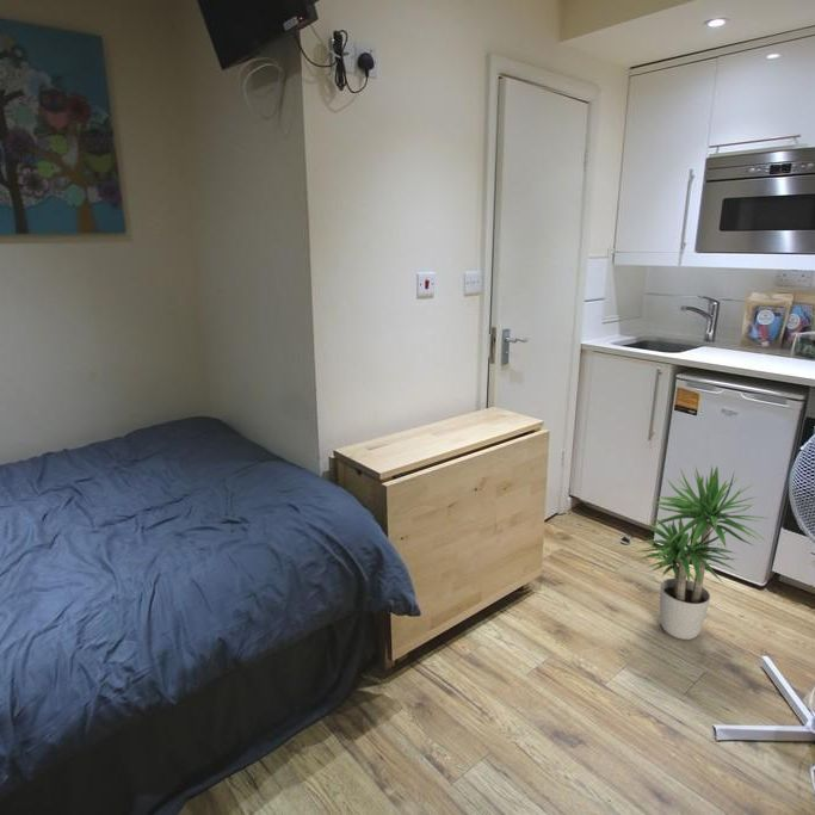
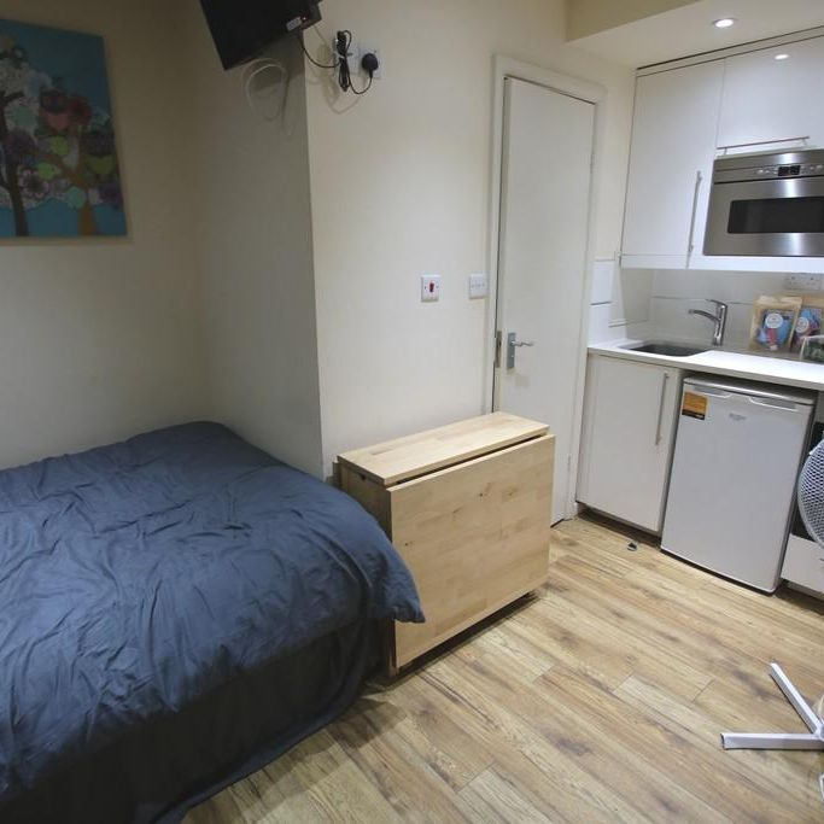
- potted plant (696, 555)
